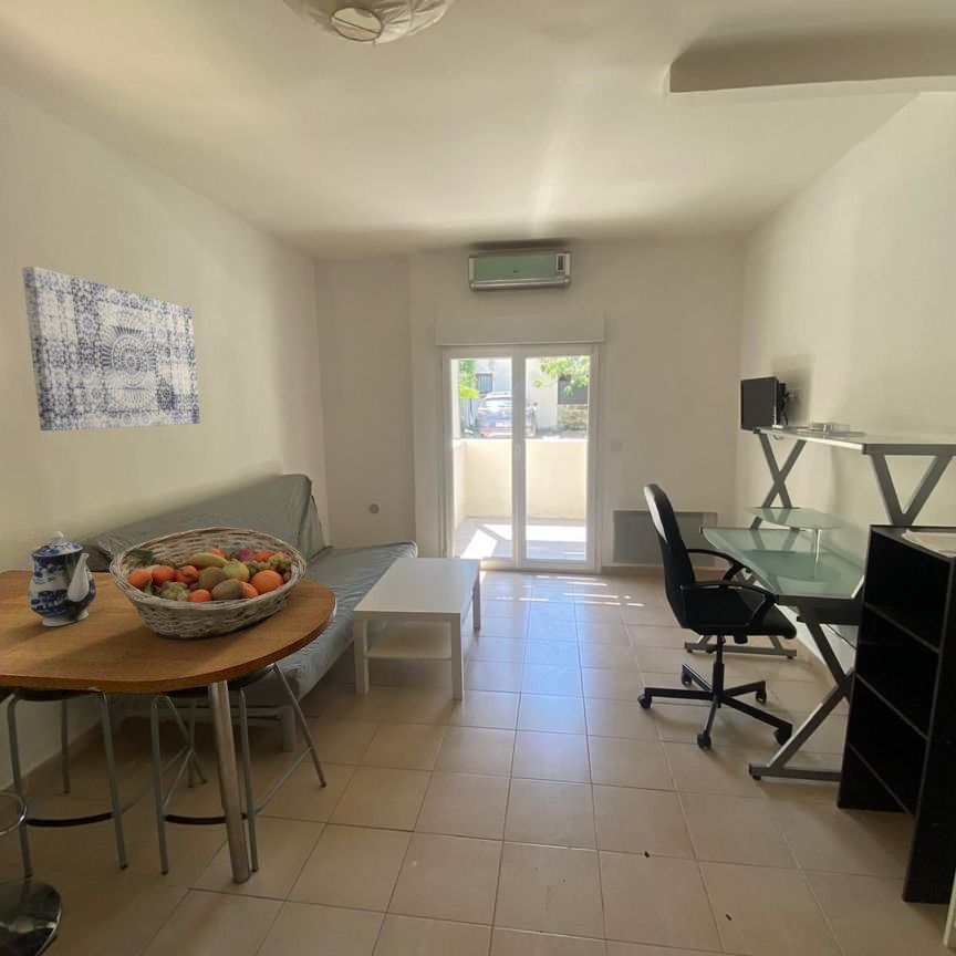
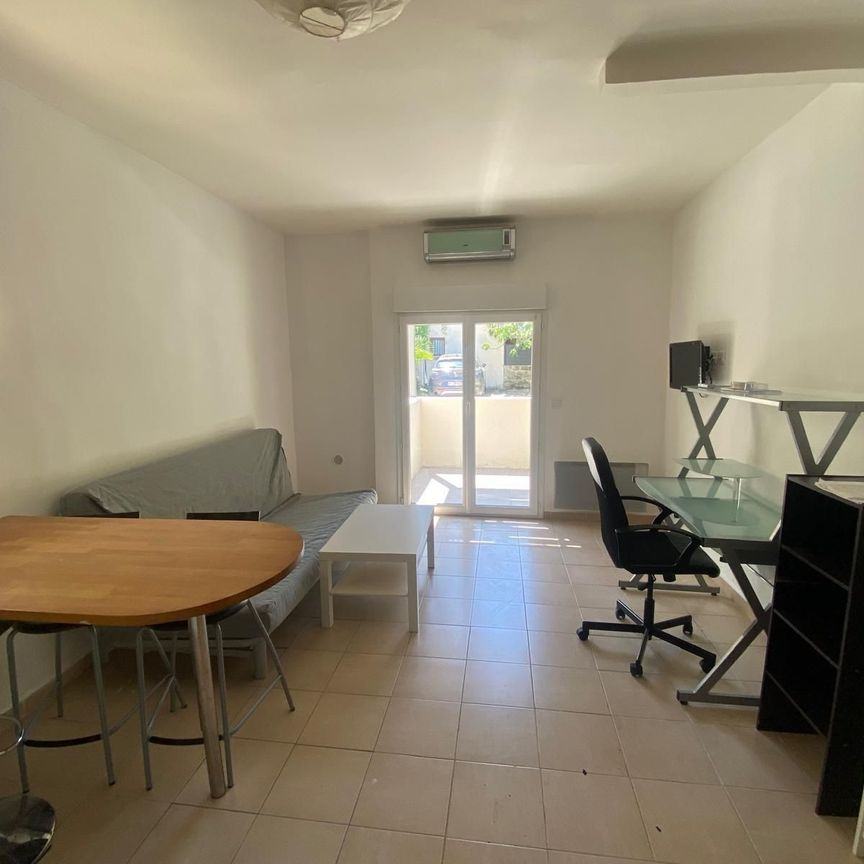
- fruit basket (217, 576)
- wall art (127, 360)
- teapot (61, 575)
